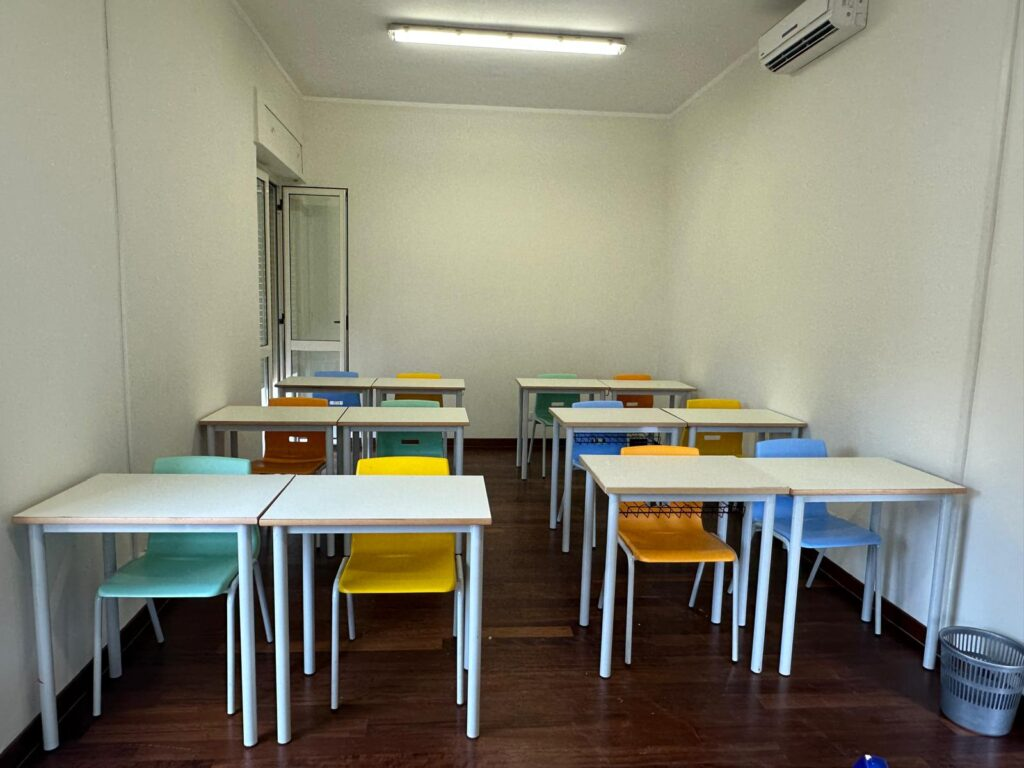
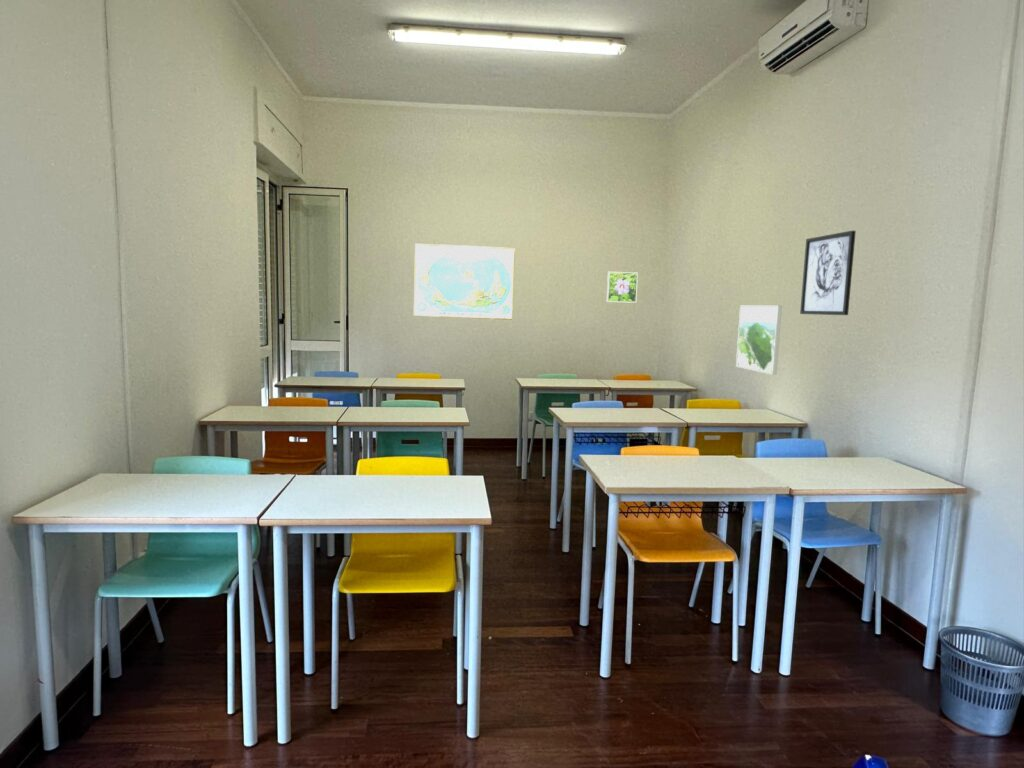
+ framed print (757, 338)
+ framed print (622, 287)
+ world map (464, 282)
+ wall art (826, 275)
